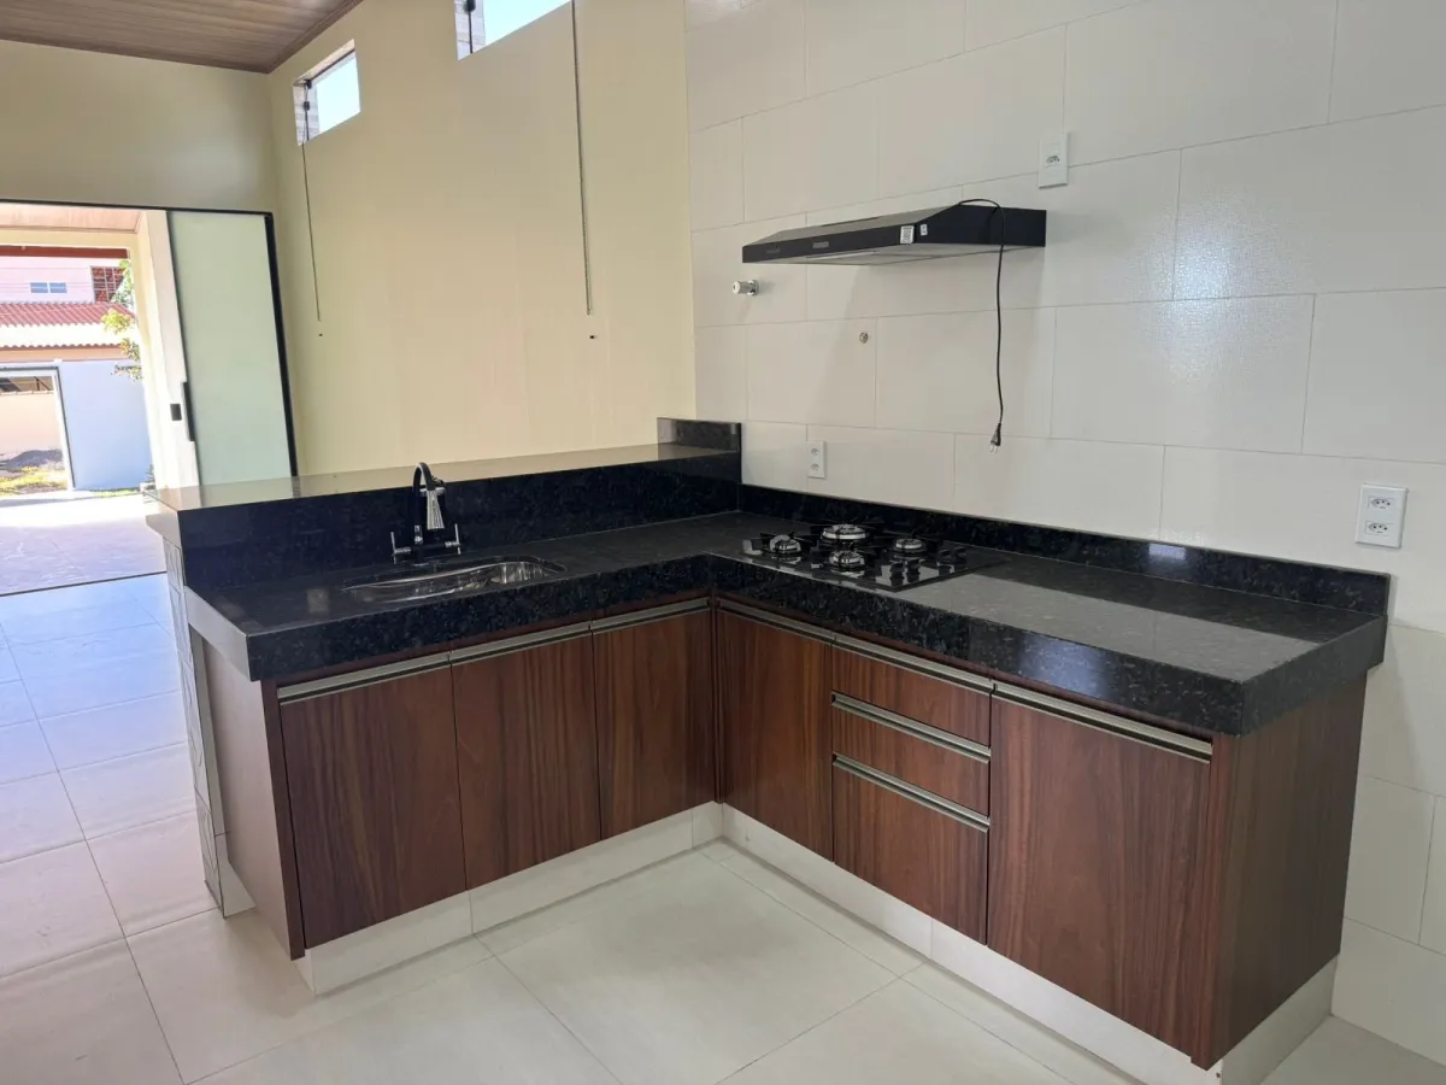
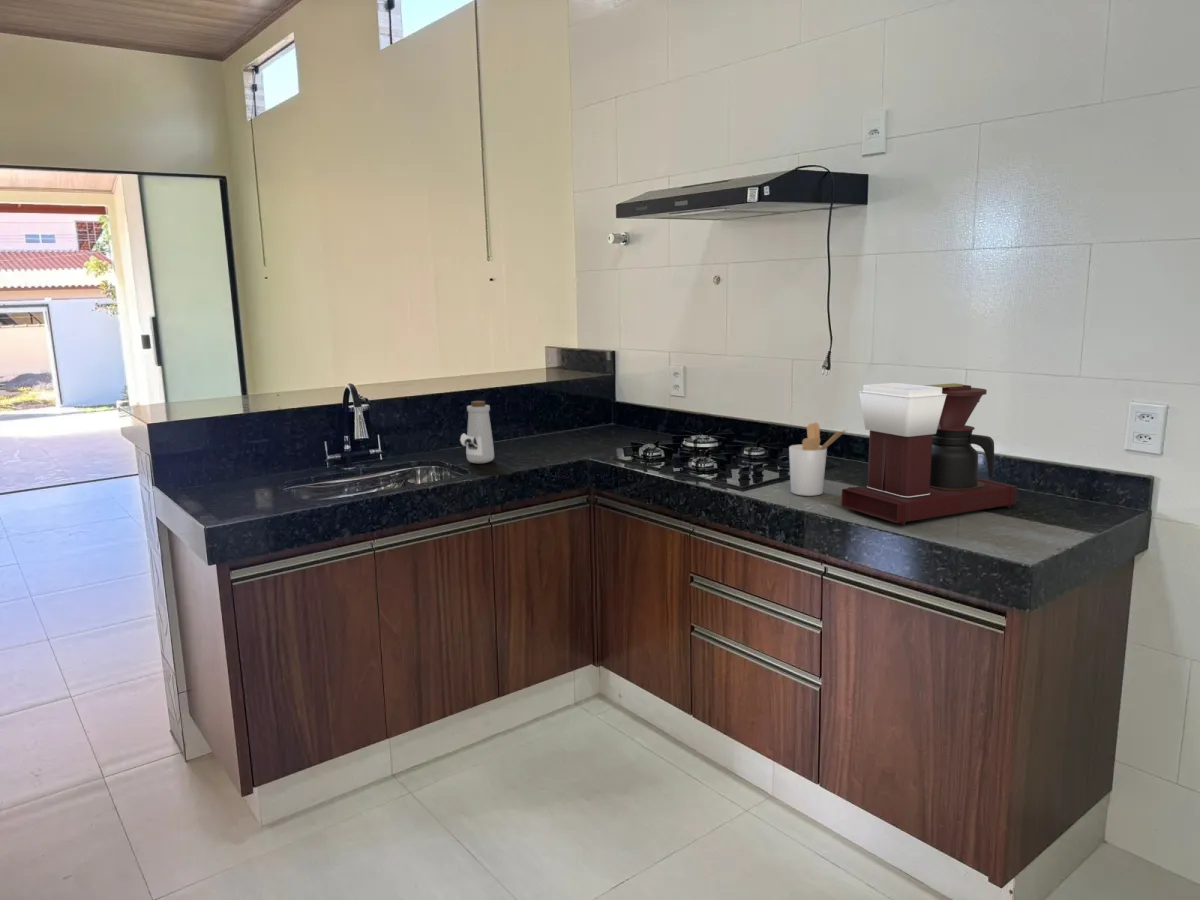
+ coffee maker (931, 446)
+ bottle (477, 432)
+ utensil holder (817, 459)
